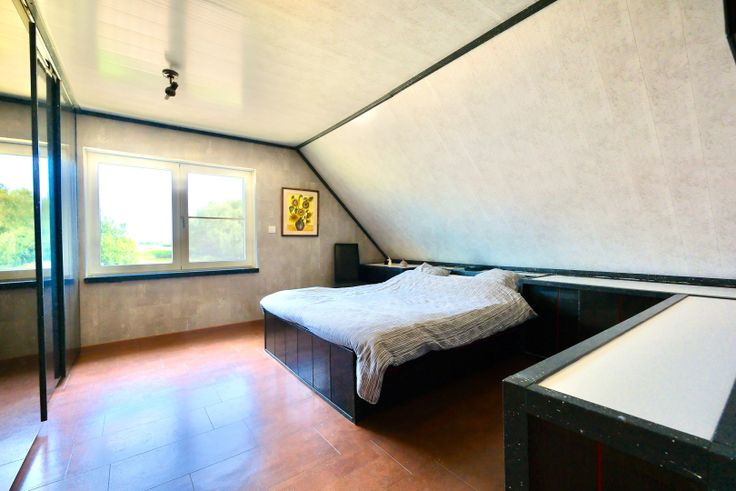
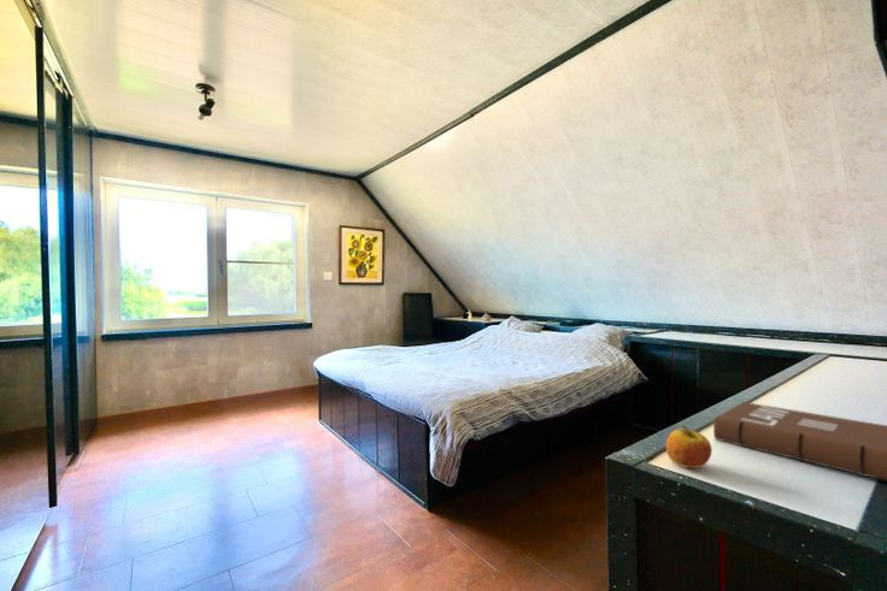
+ book (807, 435)
+ apple (688, 444)
